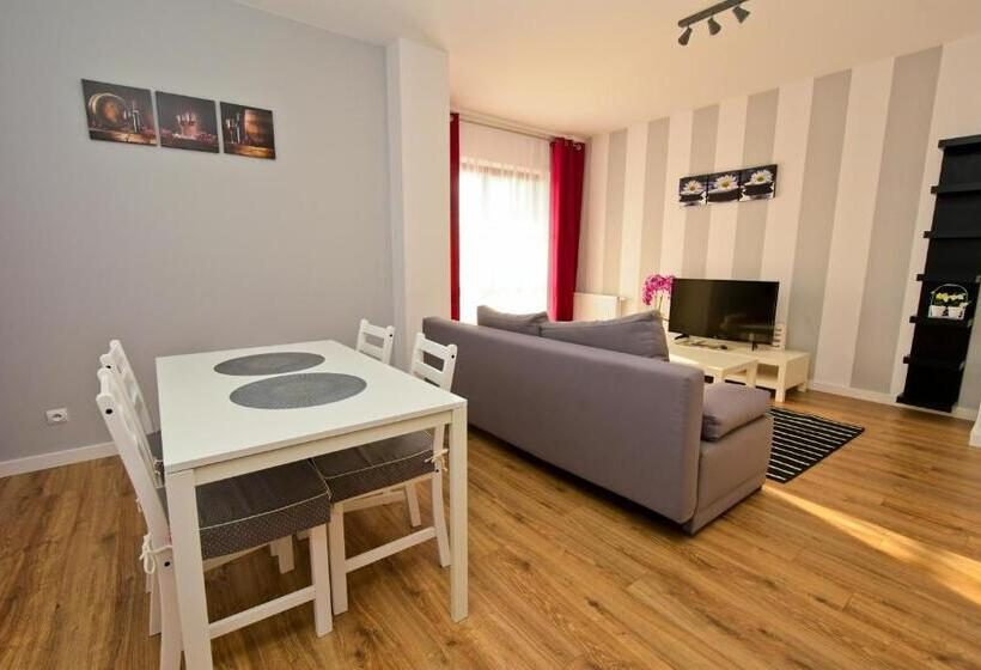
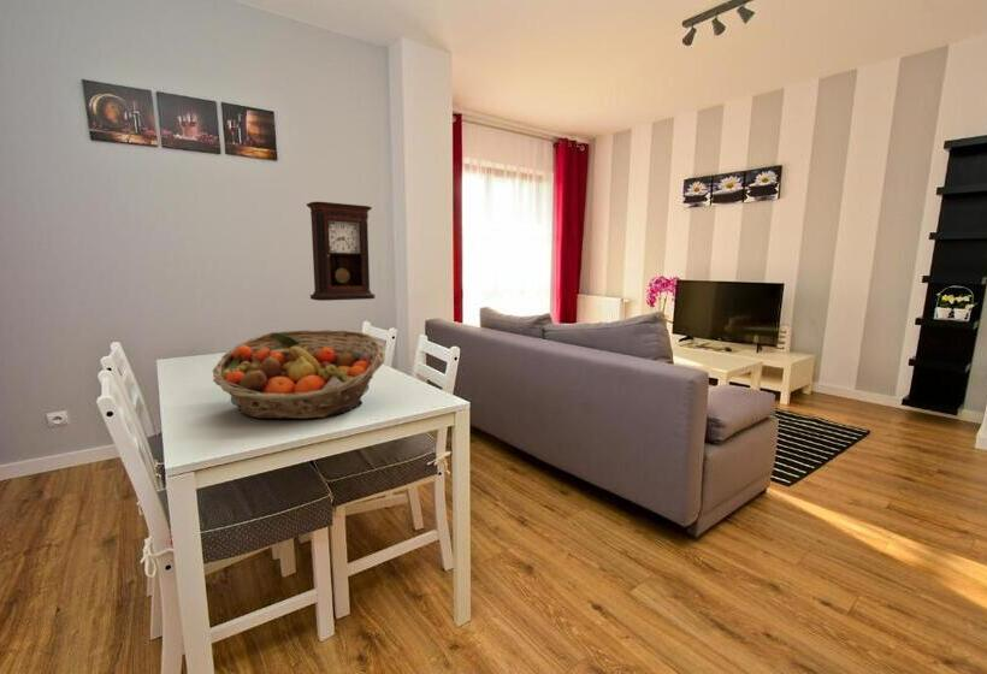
+ pendulum clock (343, 253)
+ fruit basket (303, 371)
